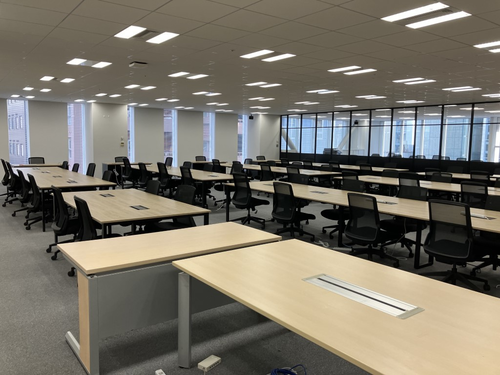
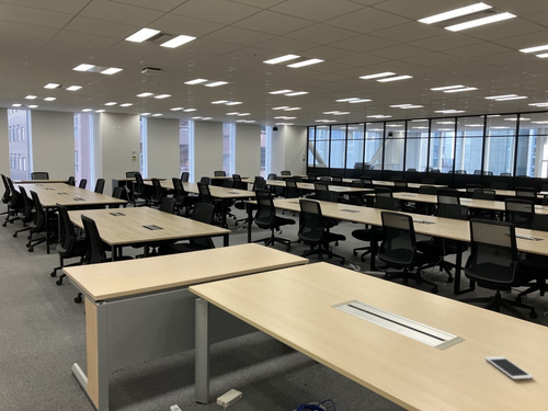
+ cell phone (507, 367)
